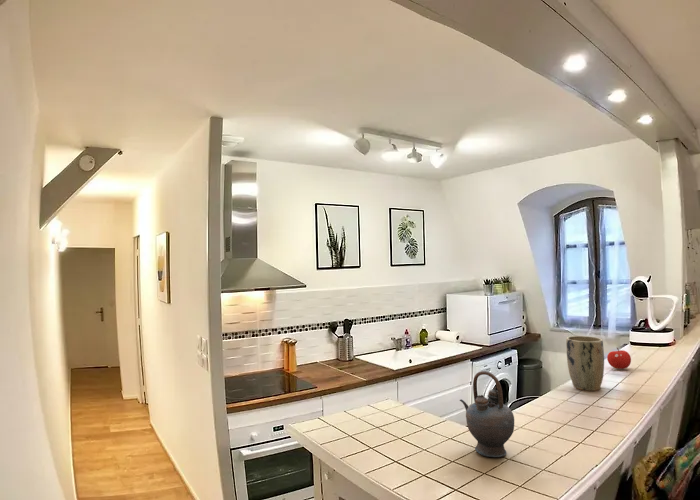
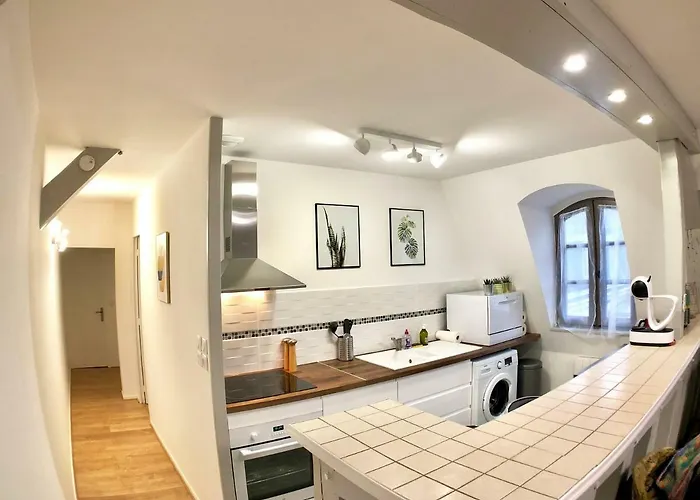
- plant pot (585, 363)
- fruit (618, 358)
- teapot (484, 410)
